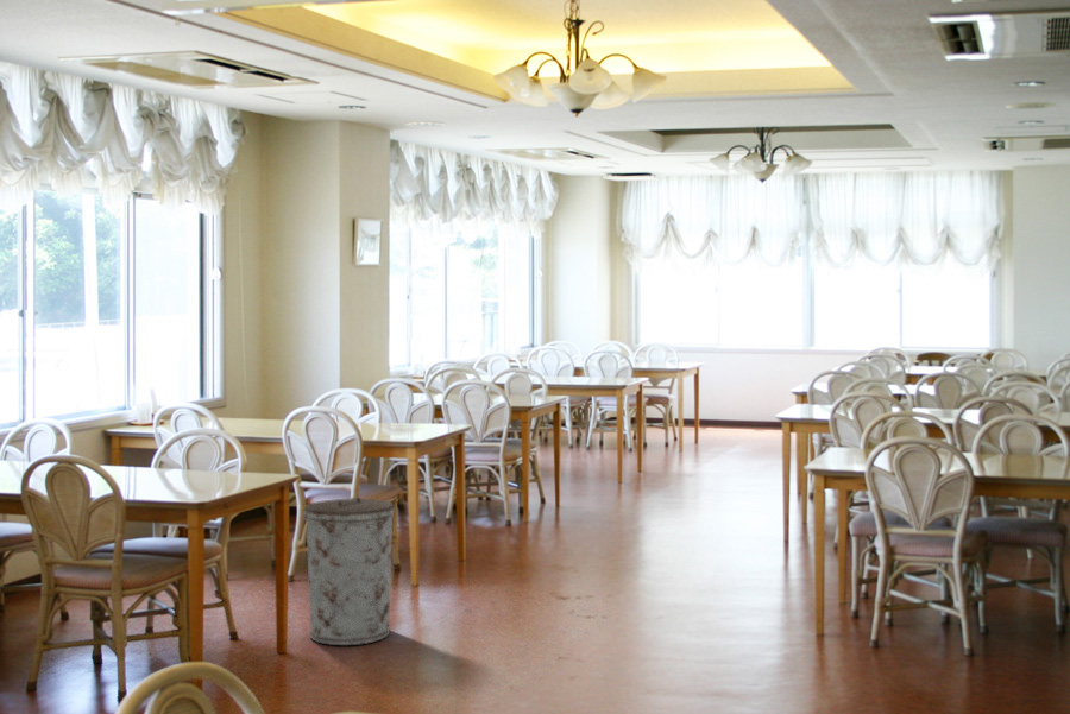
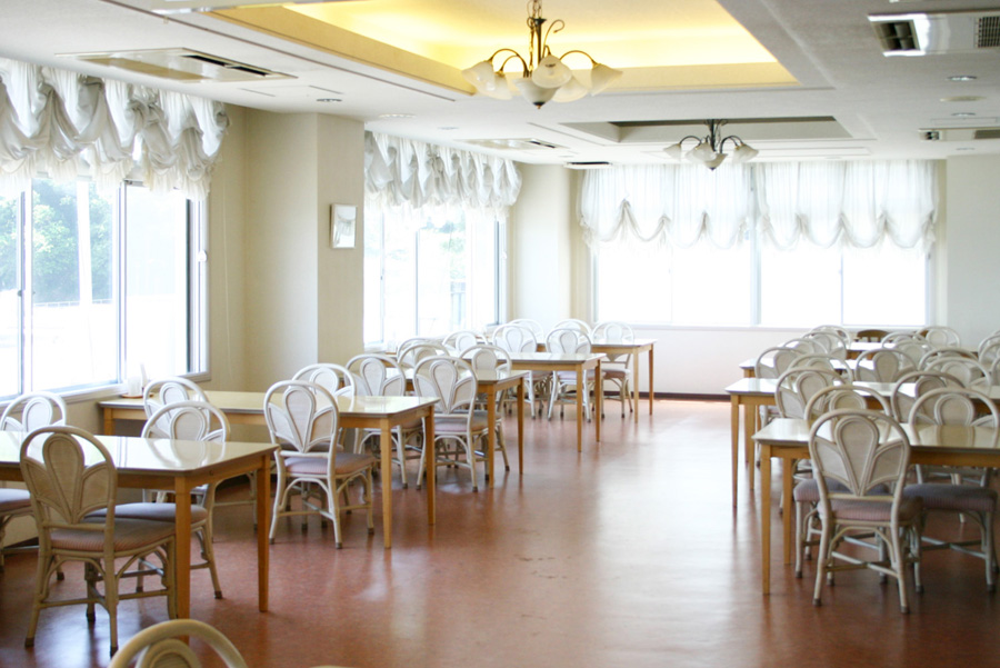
- trash can (350, 567)
